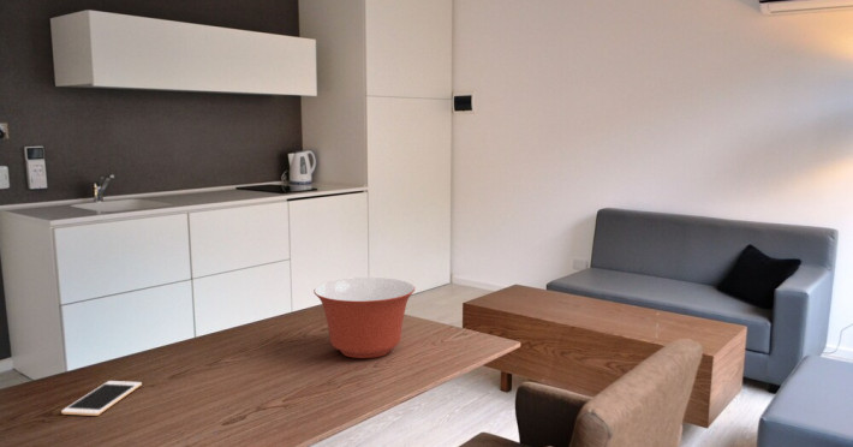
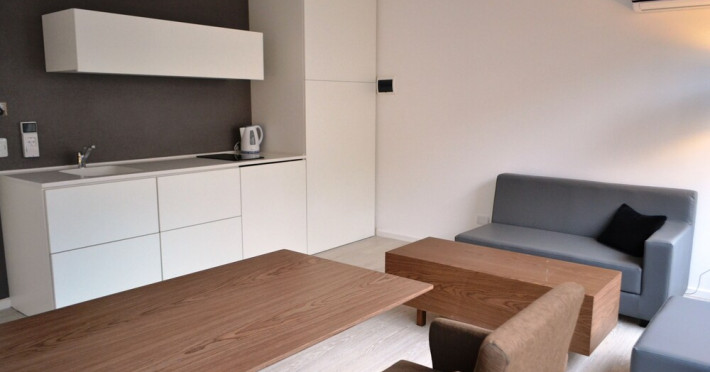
- cell phone (103, 397)
- mixing bowl (365, 318)
